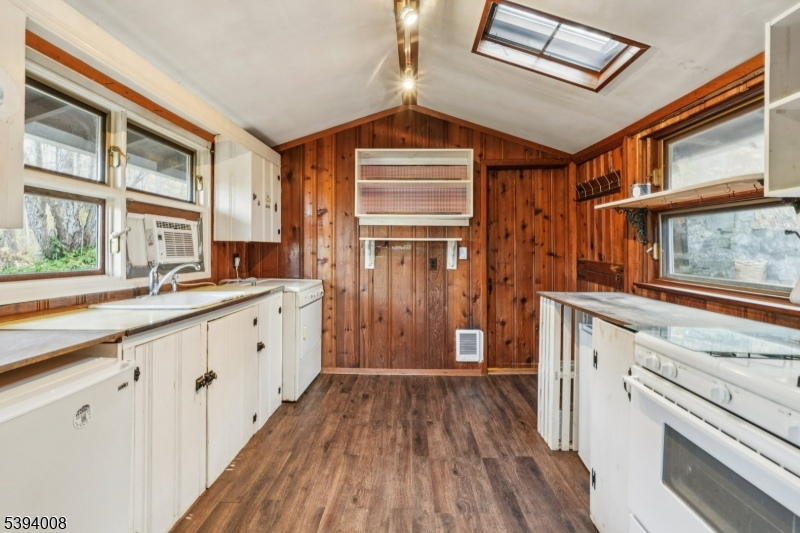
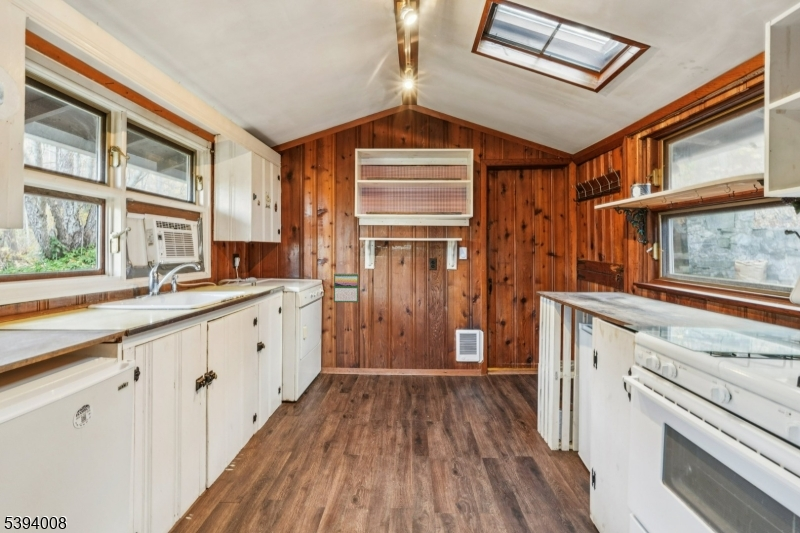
+ calendar (346, 287)
